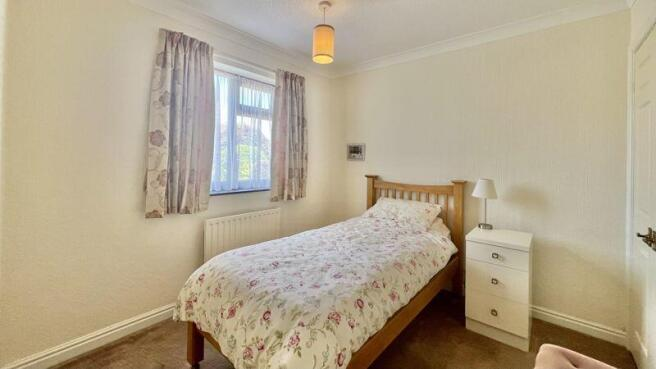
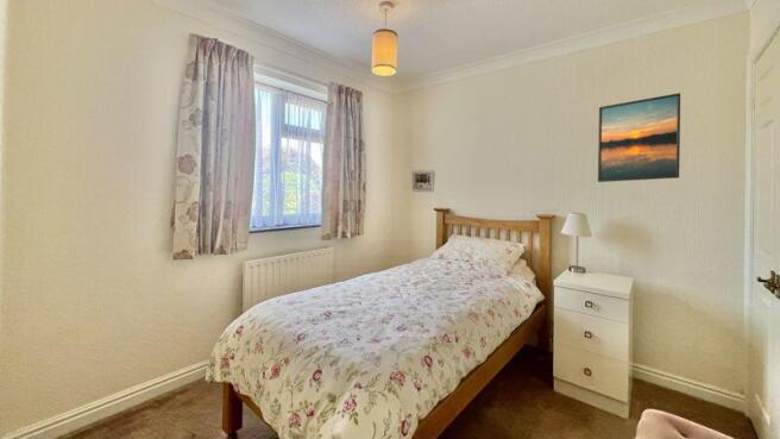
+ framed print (636, 139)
